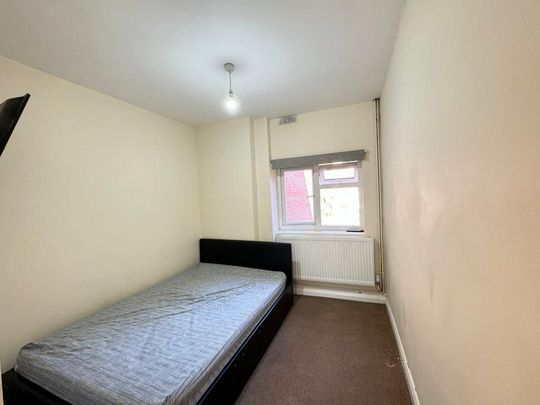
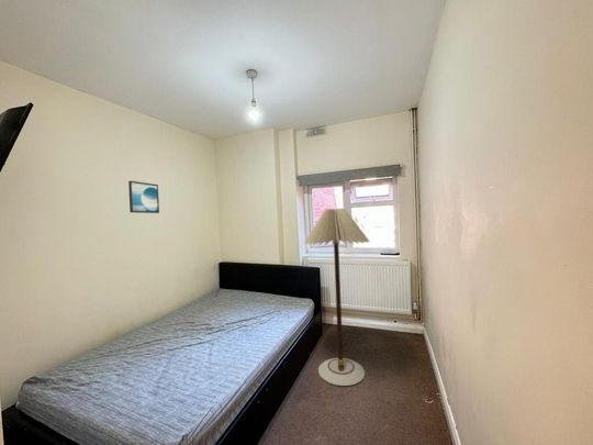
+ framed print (144, 198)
+ floor lamp (337, 289)
